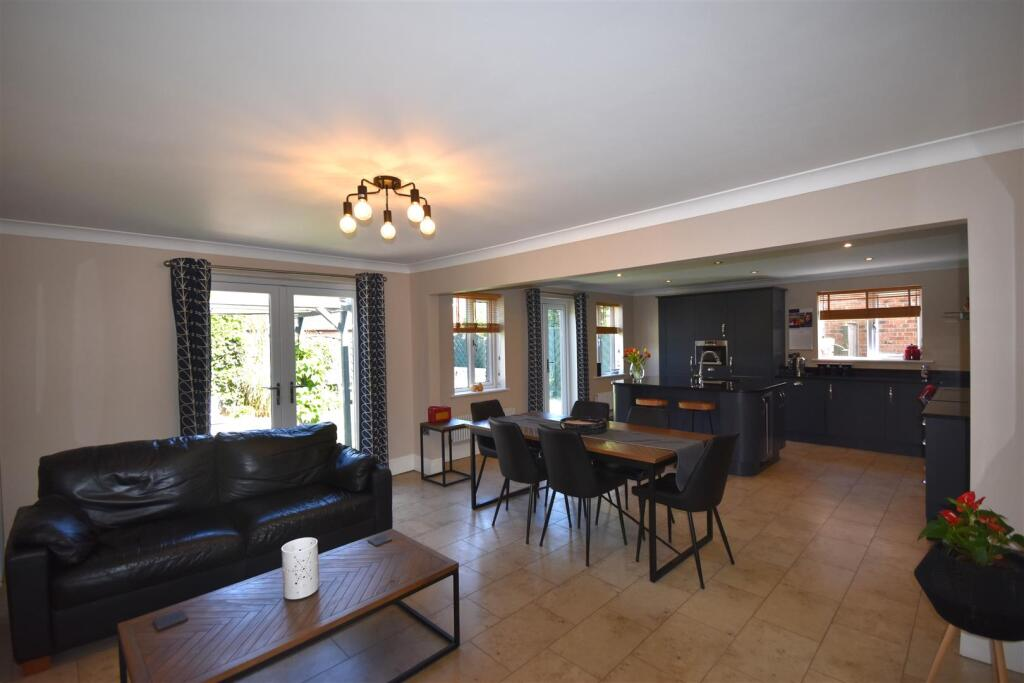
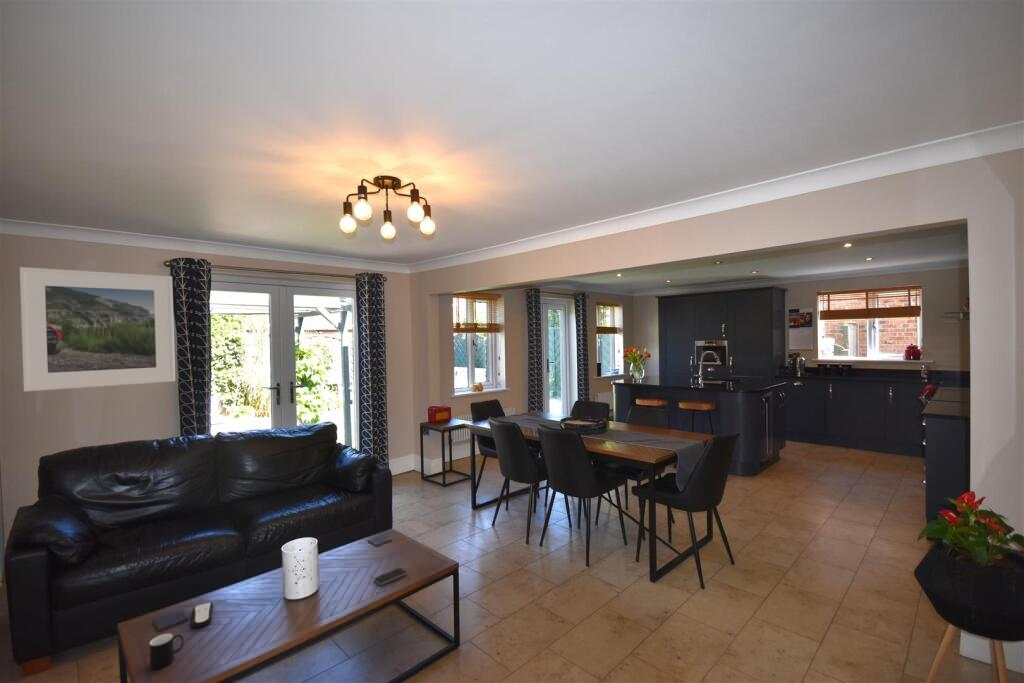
+ smartphone (390, 576)
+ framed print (104, 329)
+ remote control (202, 614)
+ cup (167, 649)
